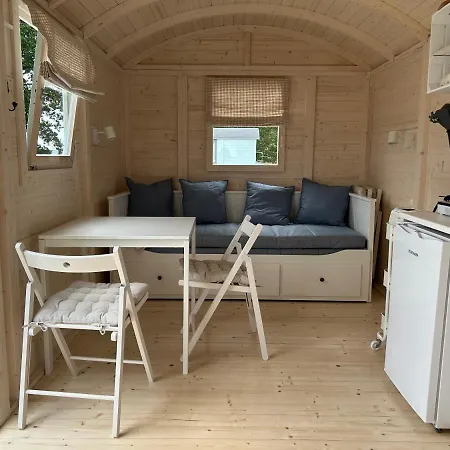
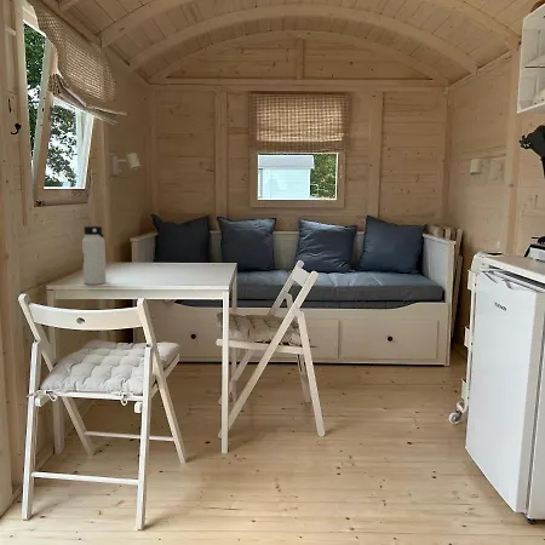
+ water bottle (93, 254)
